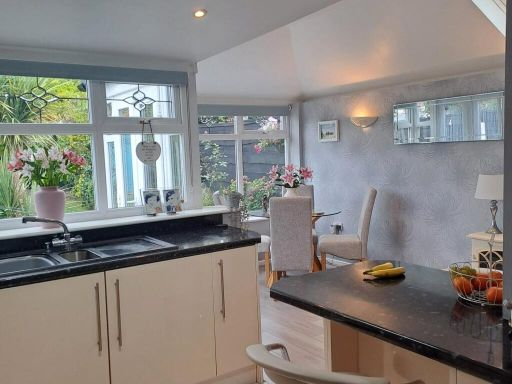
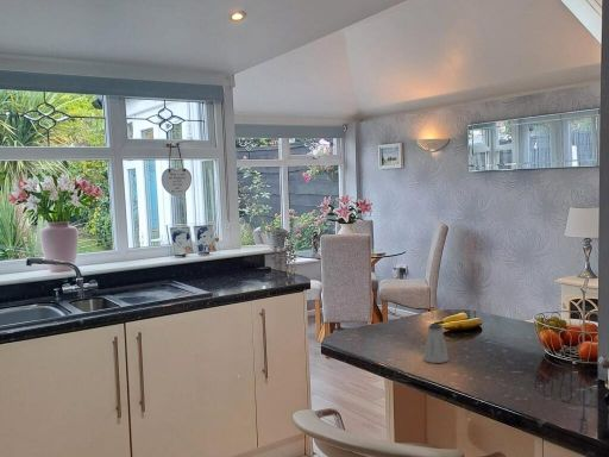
+ saltshaker (435, 342)
